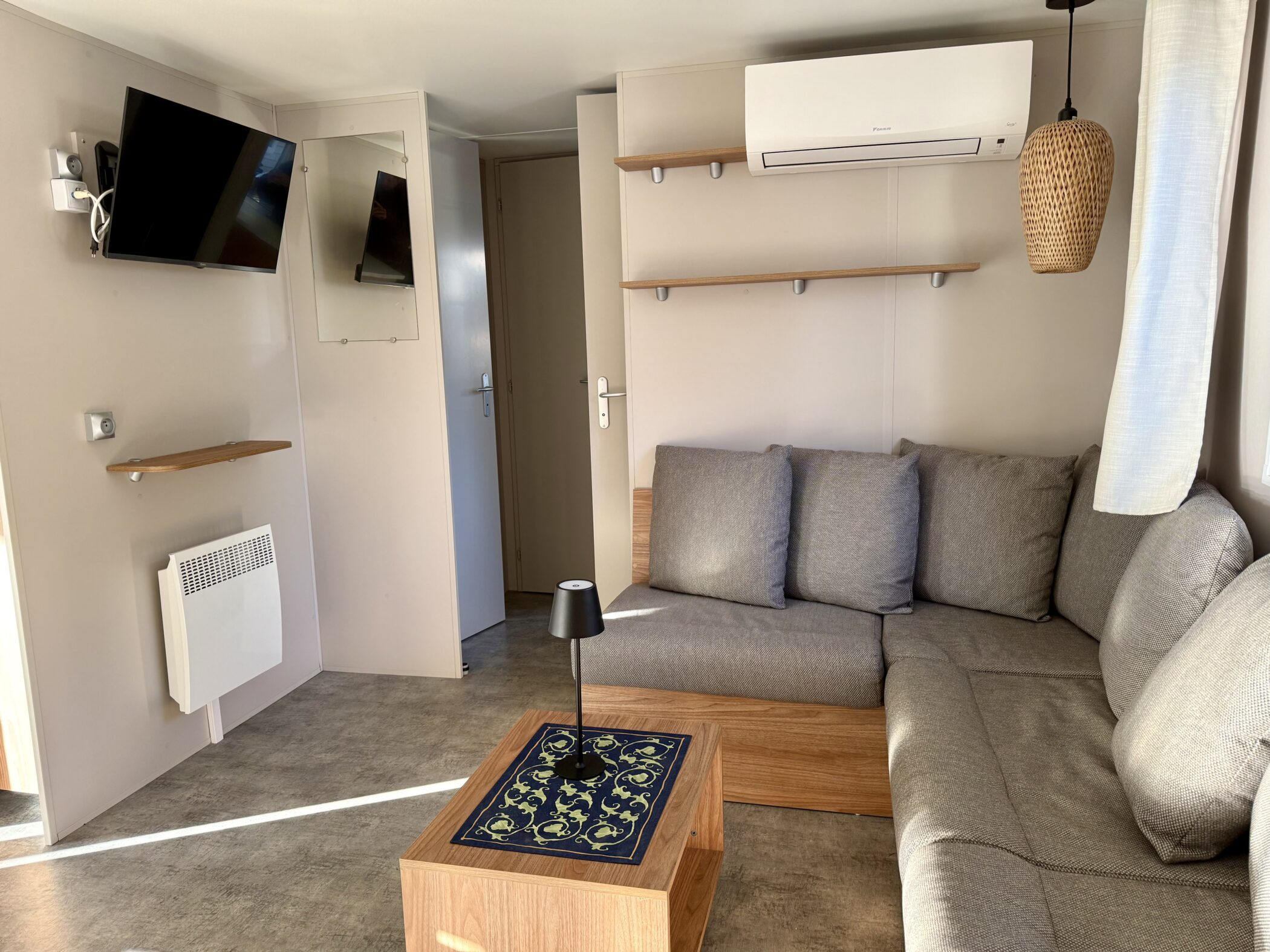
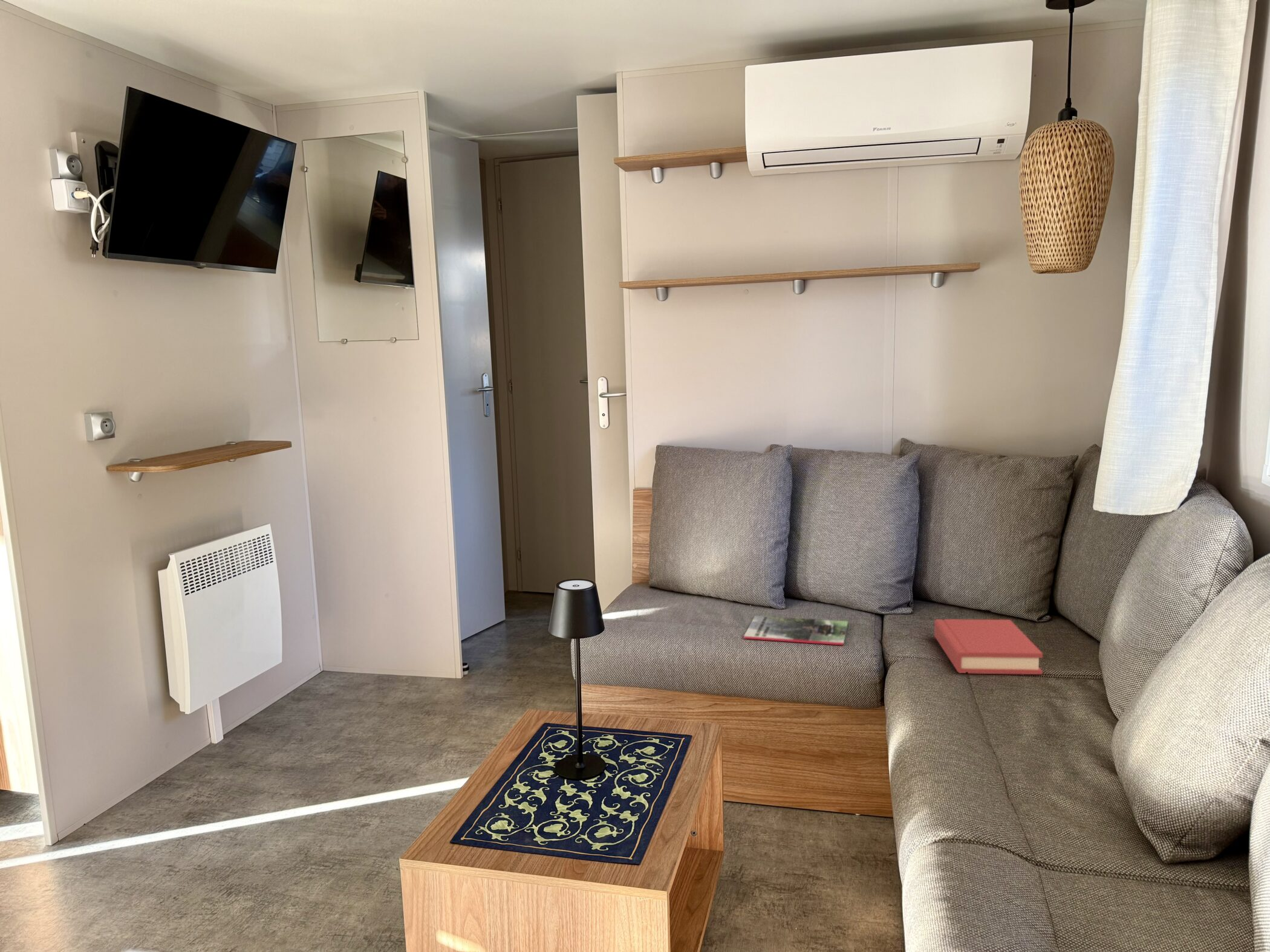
+ hardback book (985, 645)
+ magazine (796, 629)
